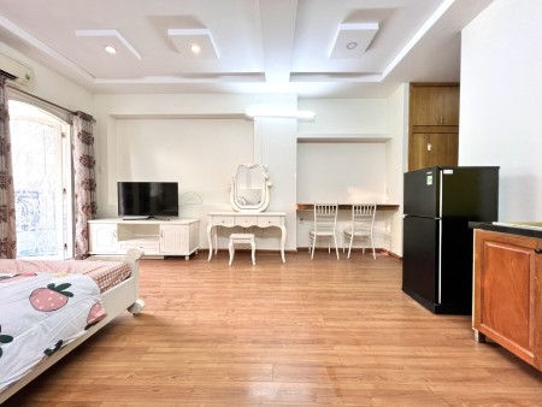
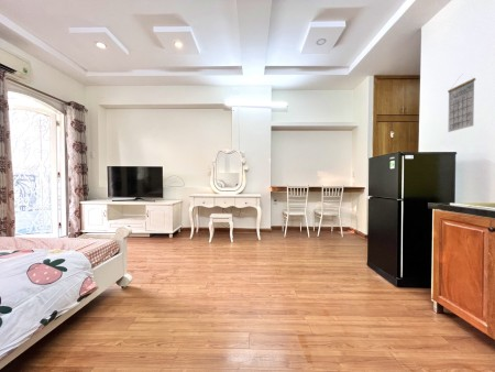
+ calendar (460, 101)
